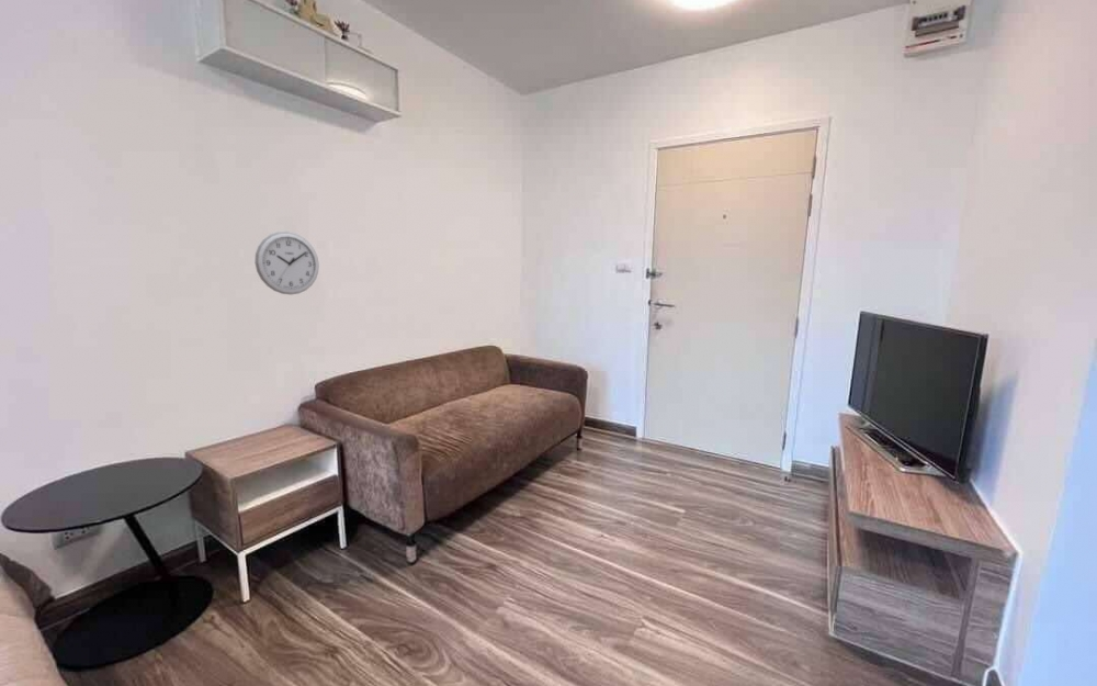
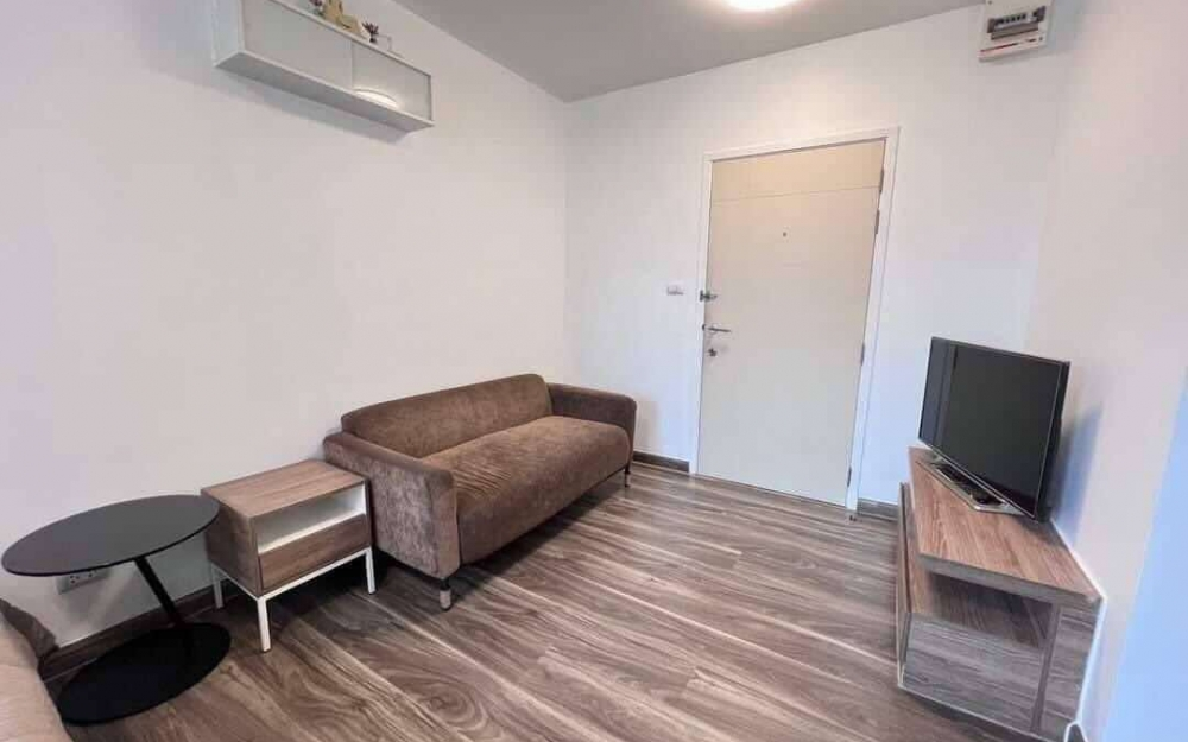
- wall clock (289, 263)
